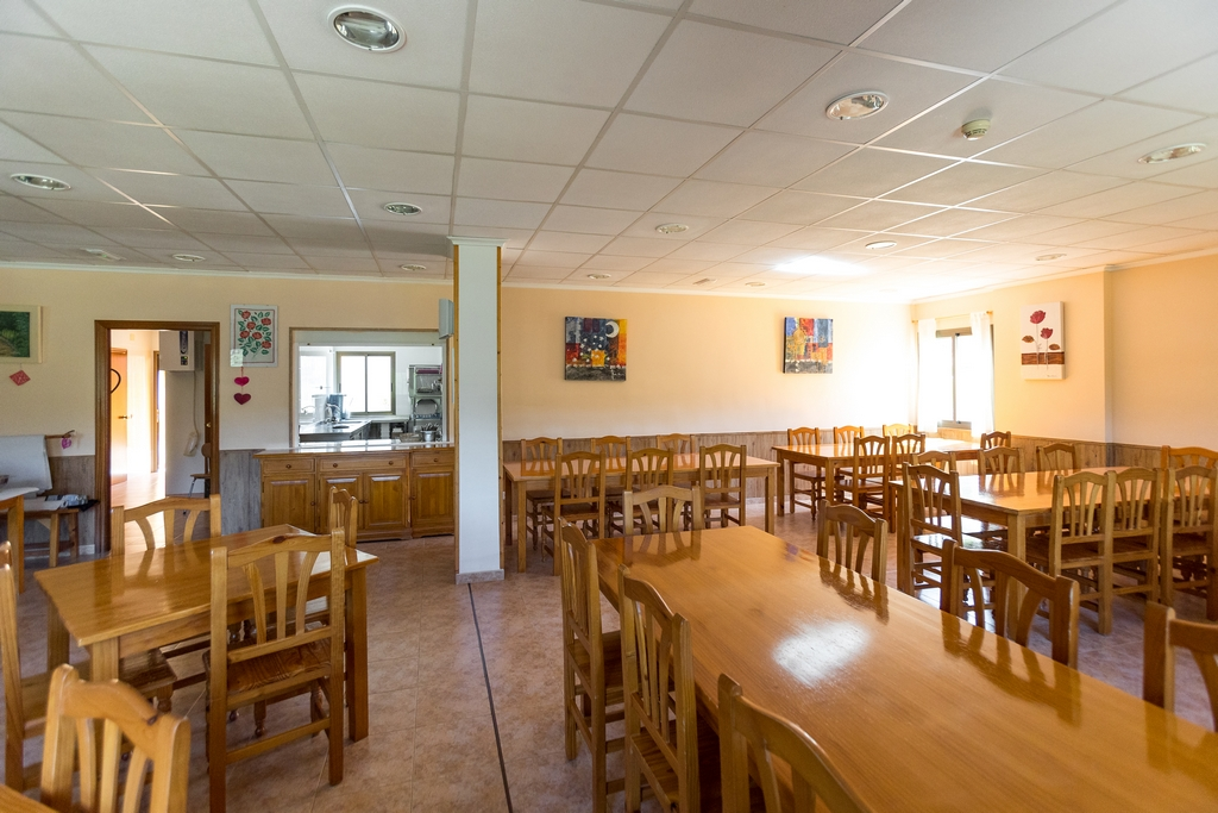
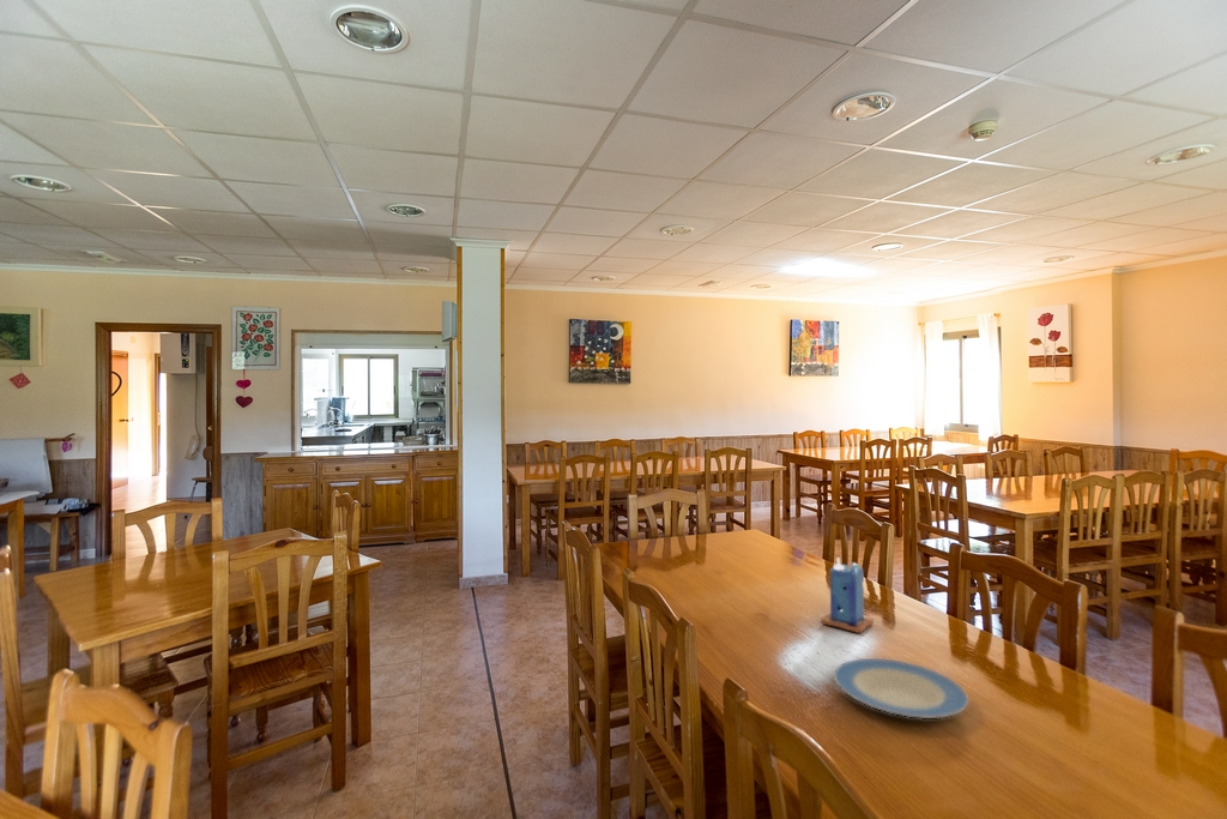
+ candle (847, 591)
+ plate (897, 692)
